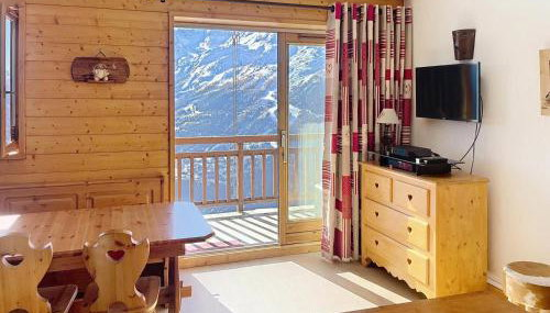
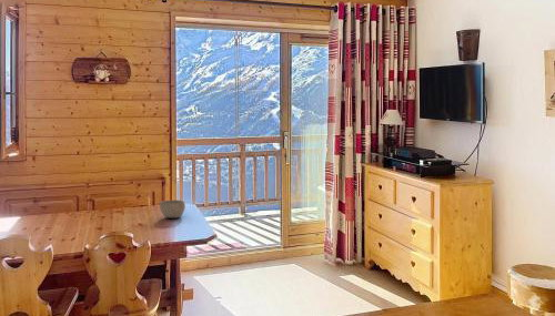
+ bowl (172, 208)
